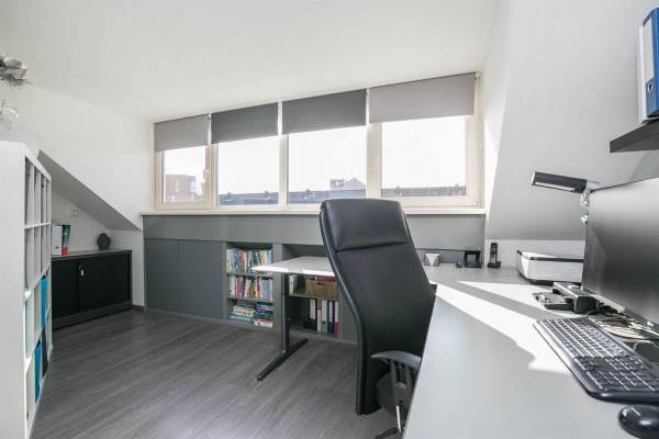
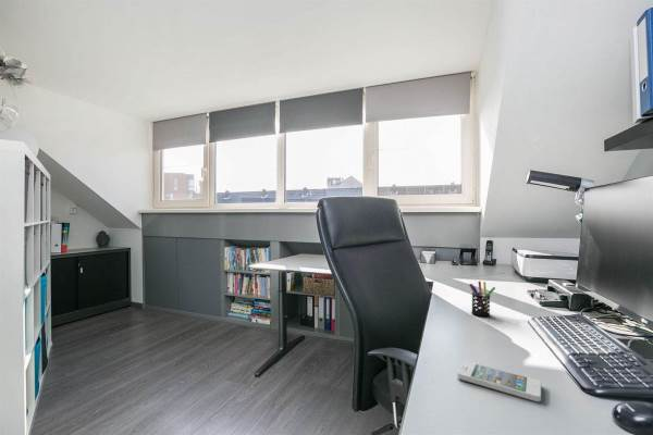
+ pen holder (482, 297)
+ smartphone (497, 378)
